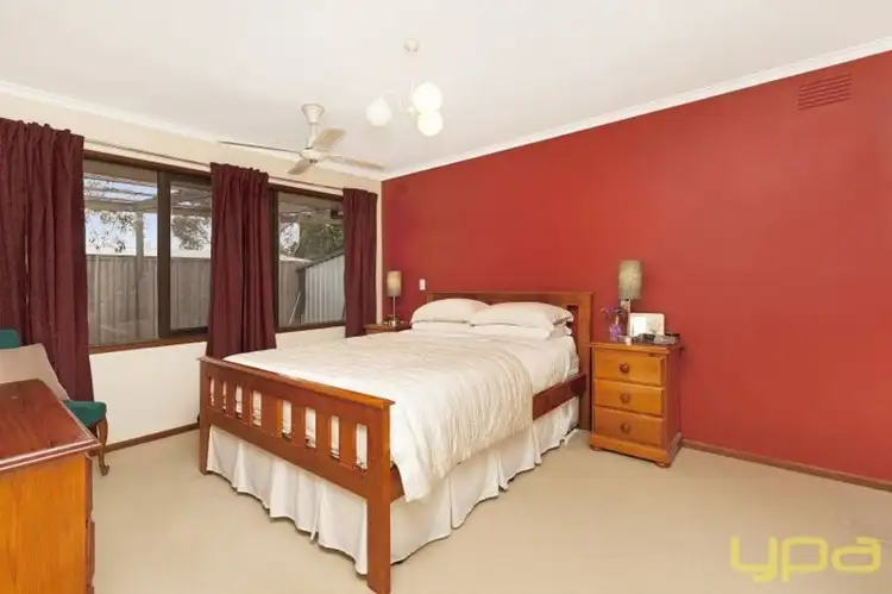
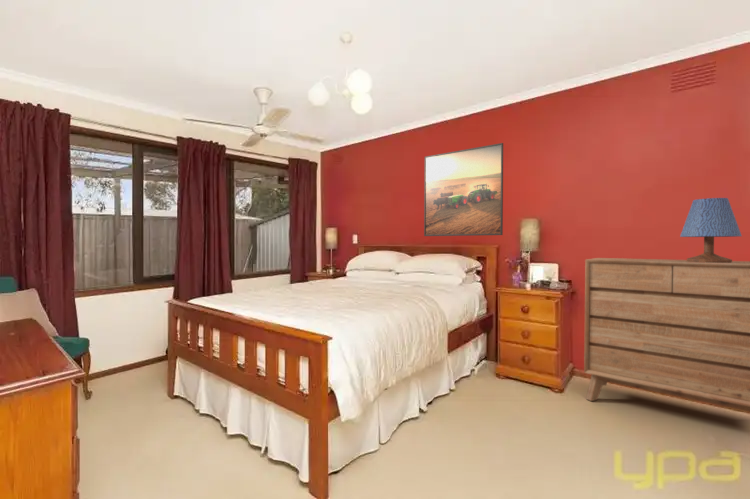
+ table lamp (709, 230)
+ dresser (673, 335)
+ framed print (460, 193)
